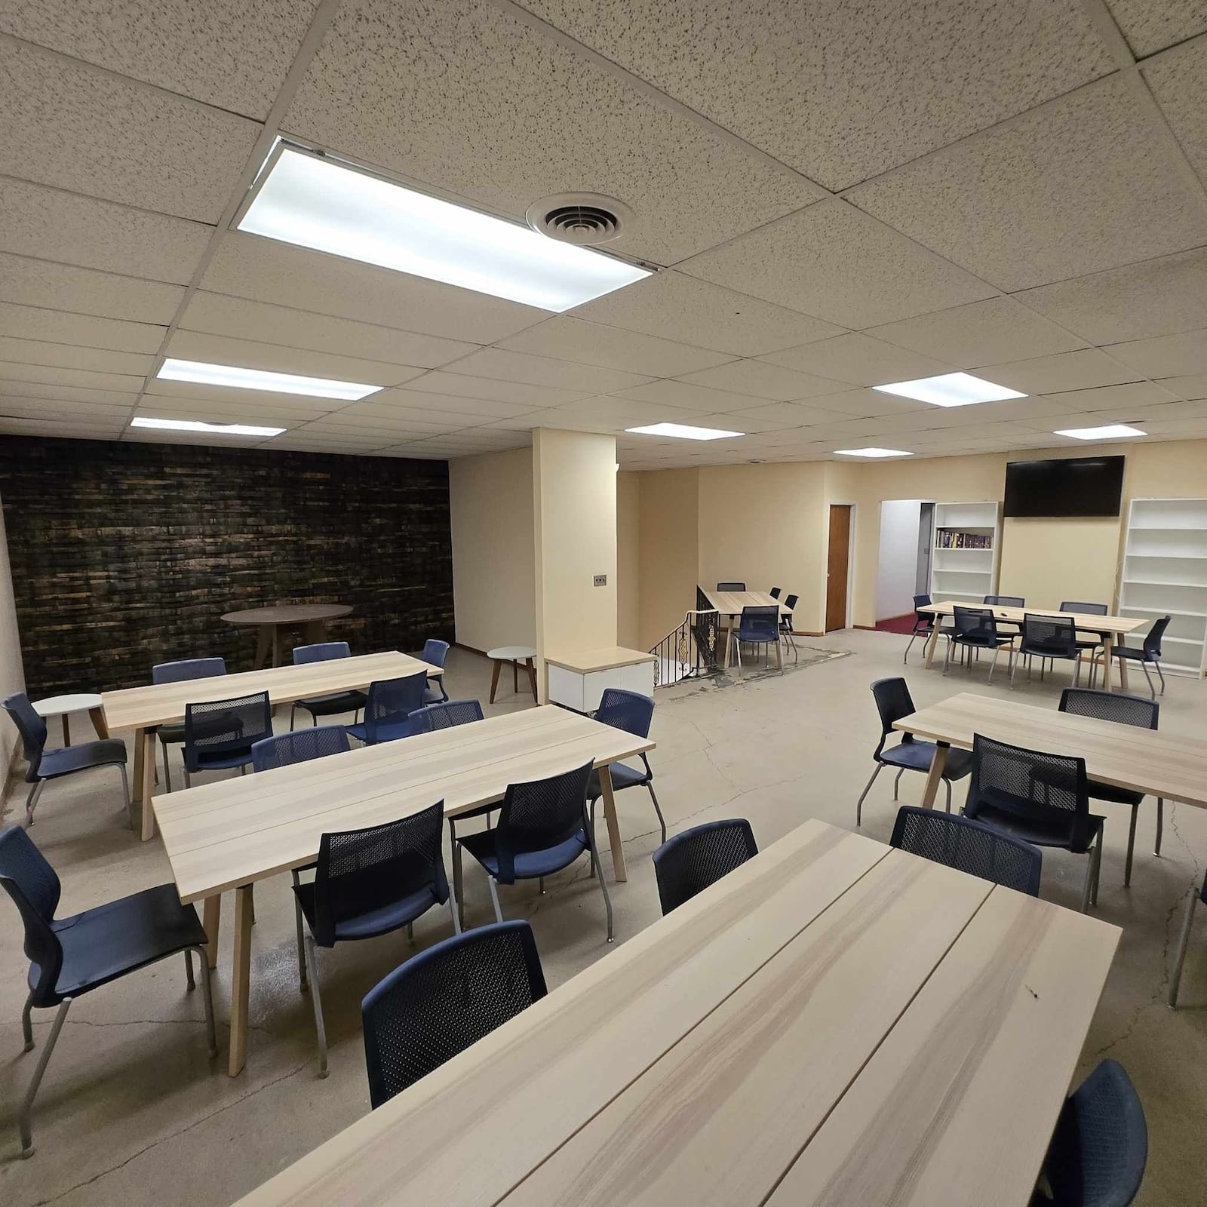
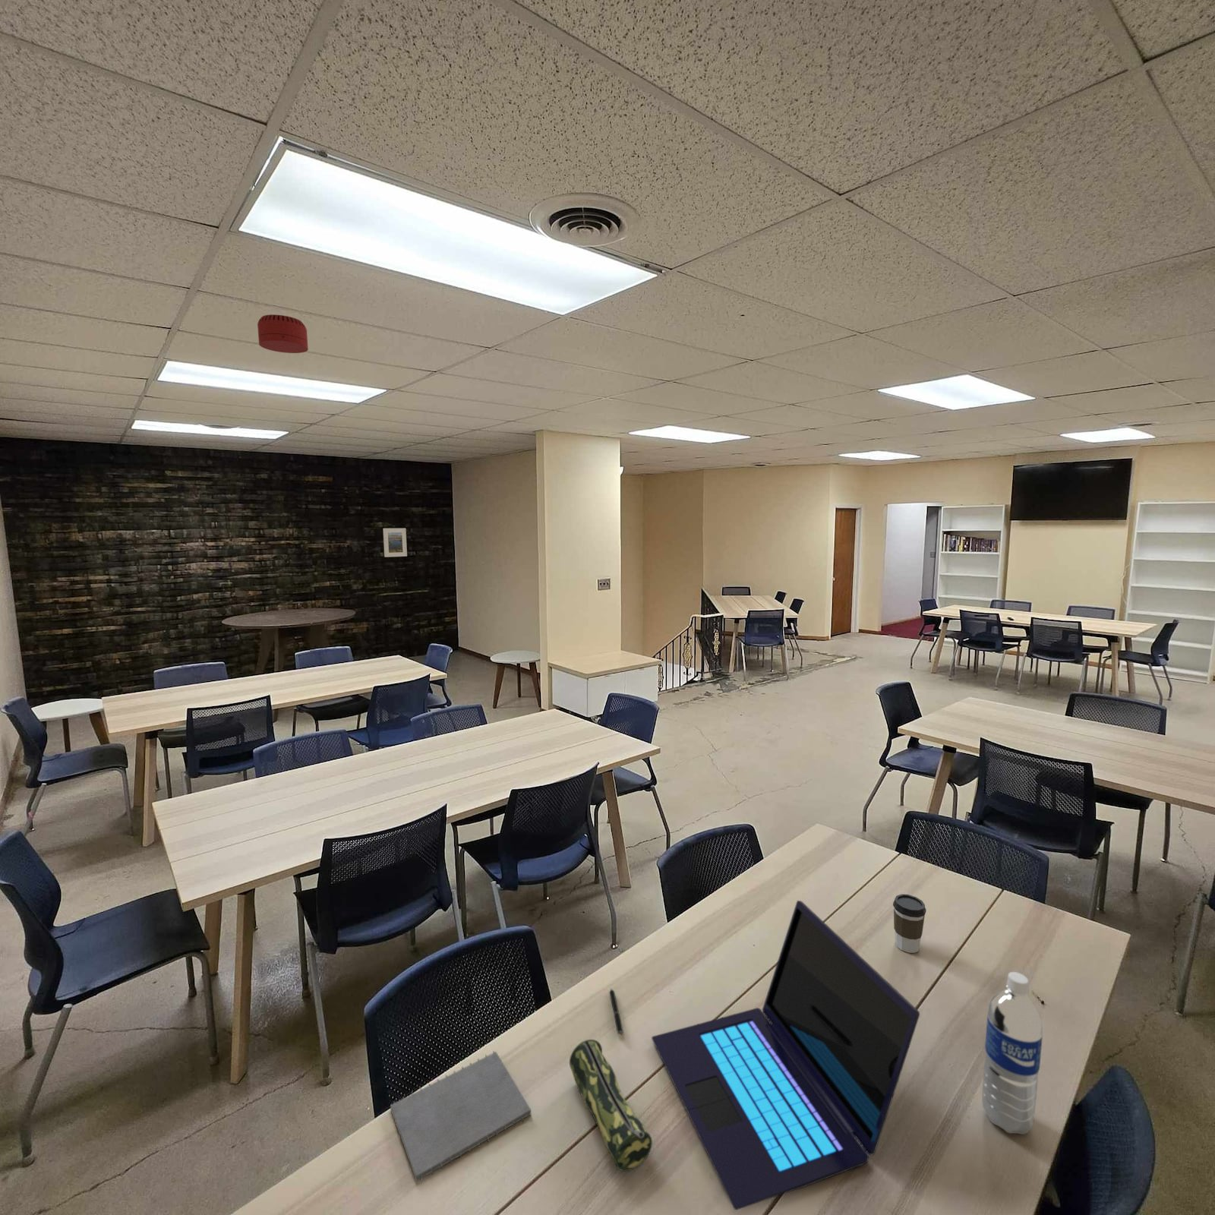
+ coffee cup (908, 923)
+ pencil case (609, 1104)
+ notepad (461, 1109)
+ smoke detector (283, 334)
+ laptop (771, 1029)
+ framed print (395, 542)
+ pen (615, 1009)
+ water bottle (1012, 1049)
